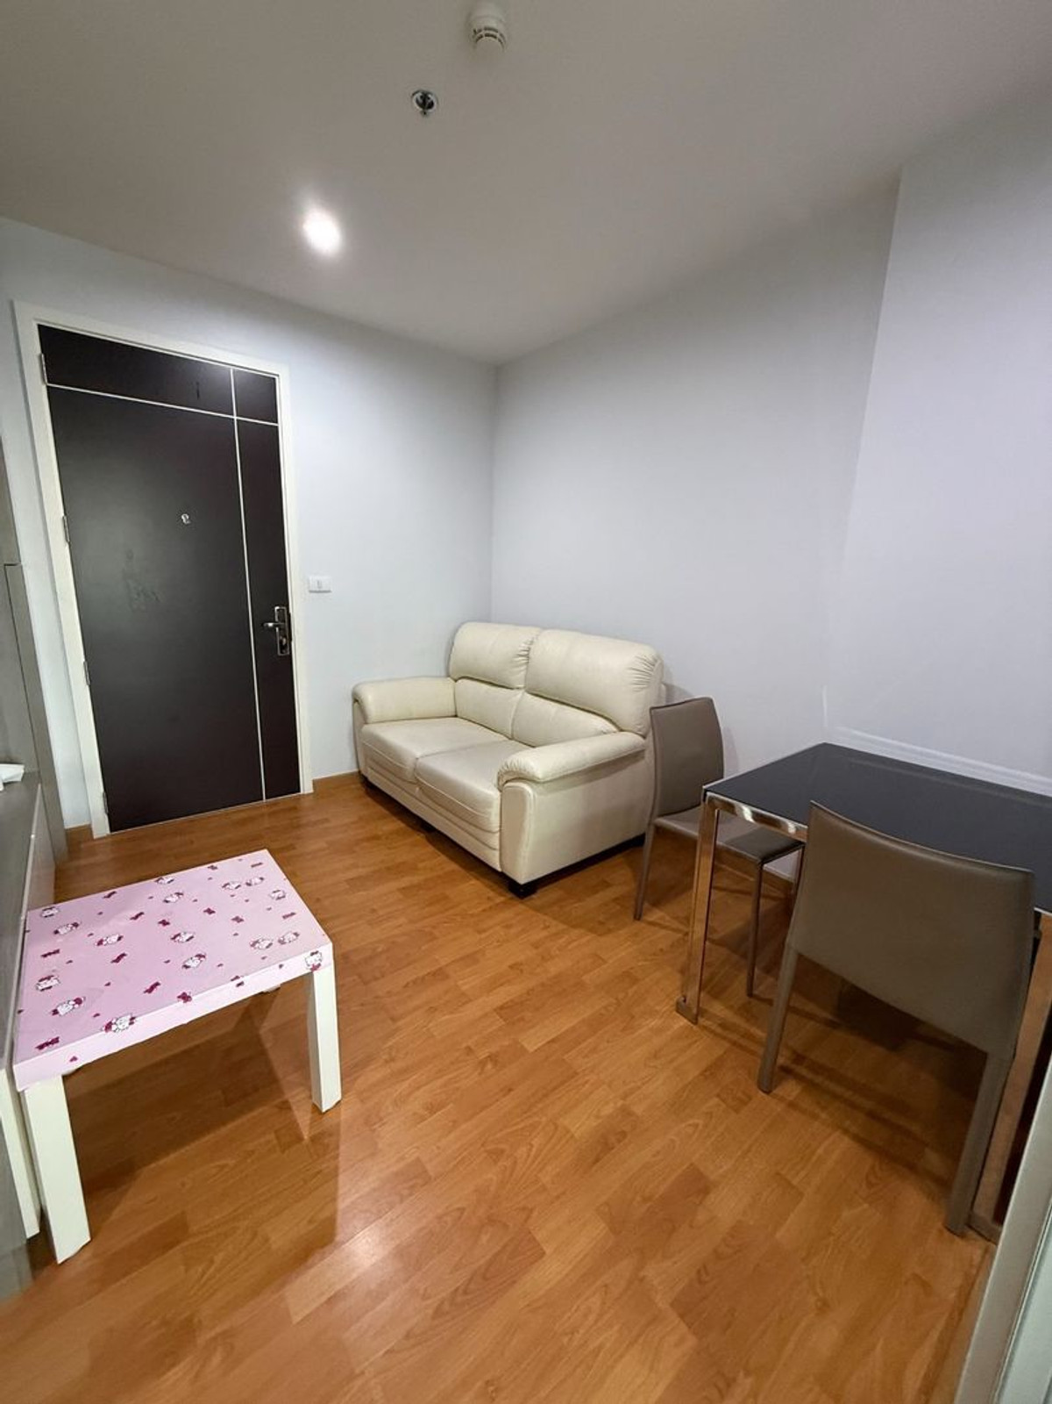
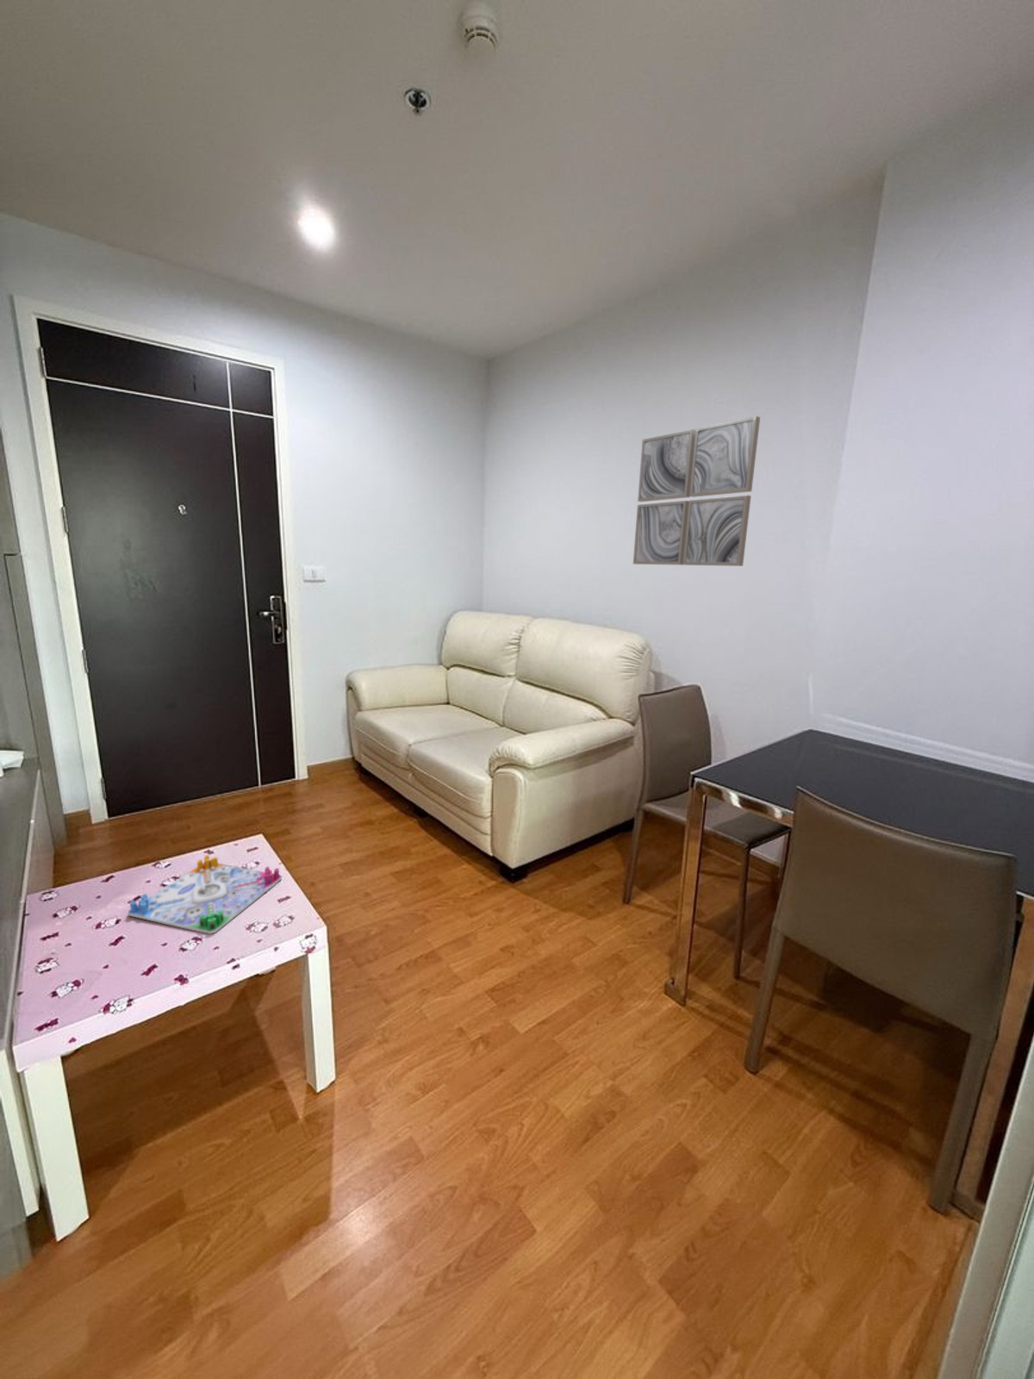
+ wall art (690, 499)
+ board game (209, 889)
